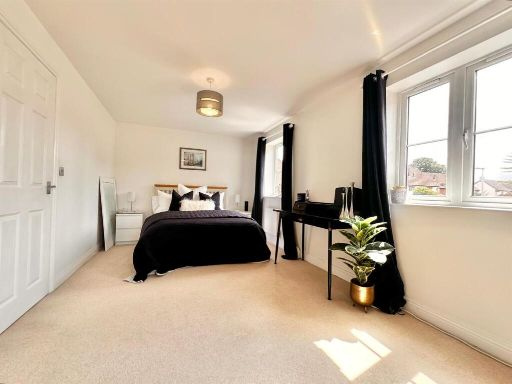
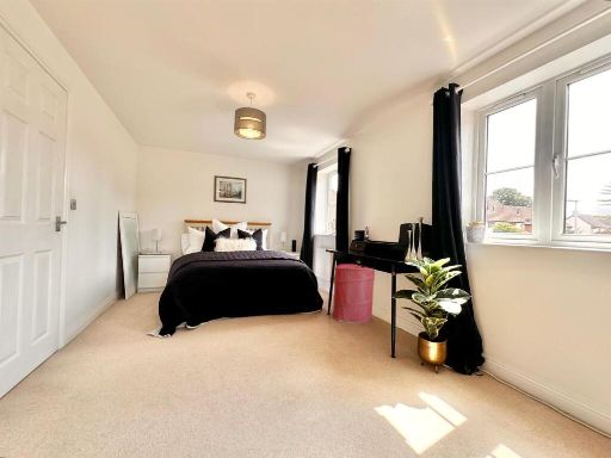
+ laundry hamper (353, 291)
